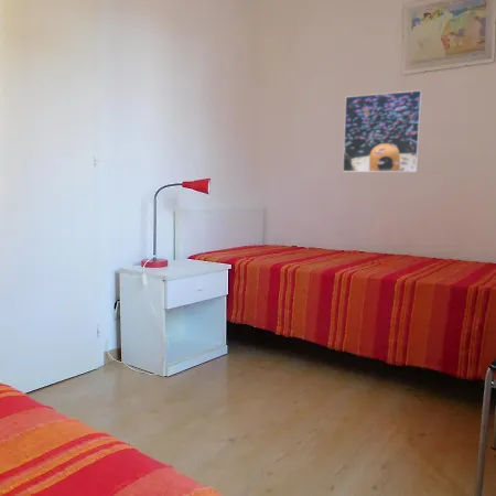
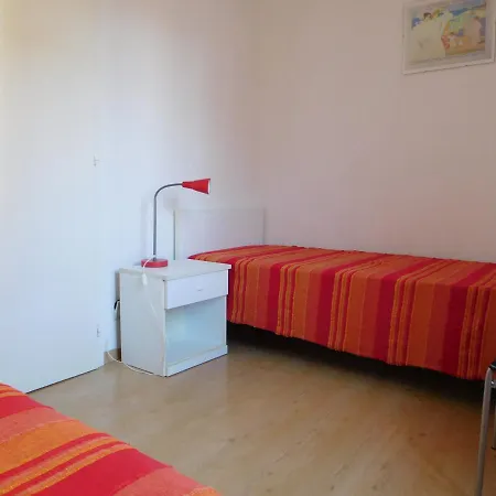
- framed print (380, 132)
